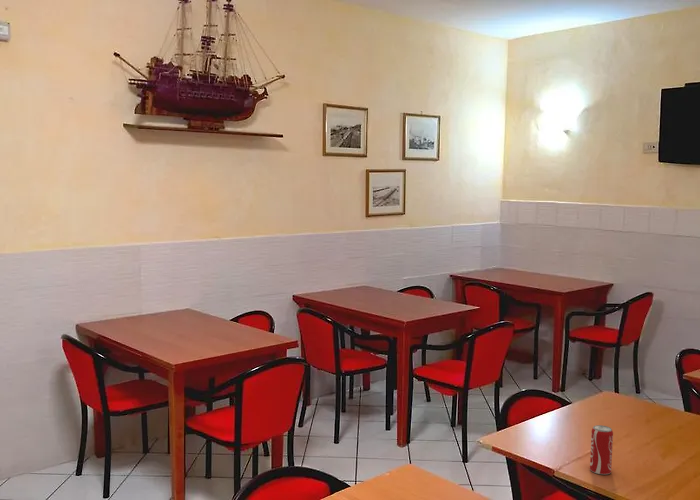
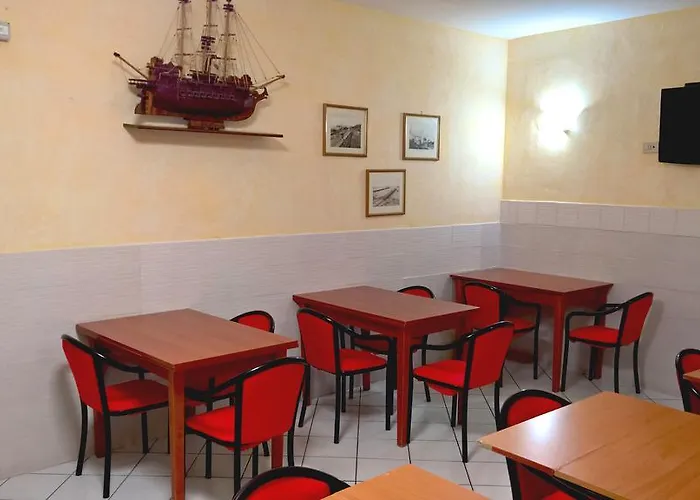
- beverage can (601, 449)
